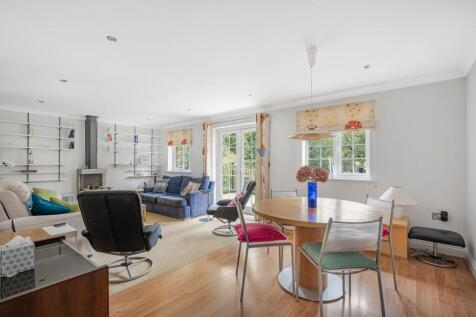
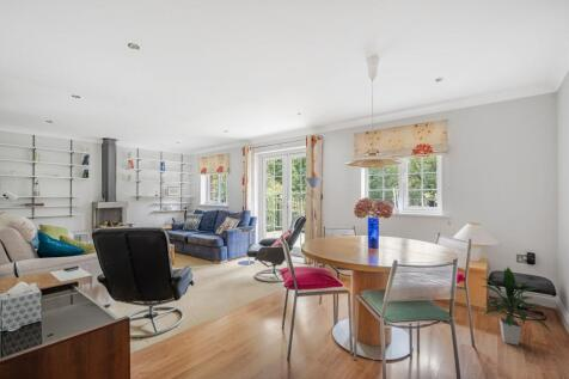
+ indoor plant (512, 306)
